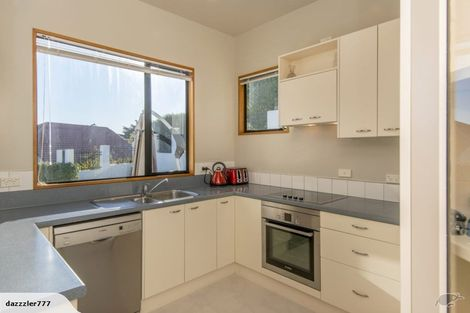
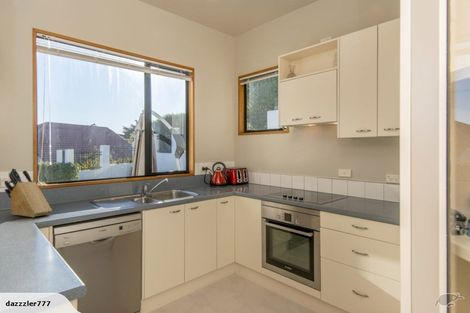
+ knife block (27, 191)
